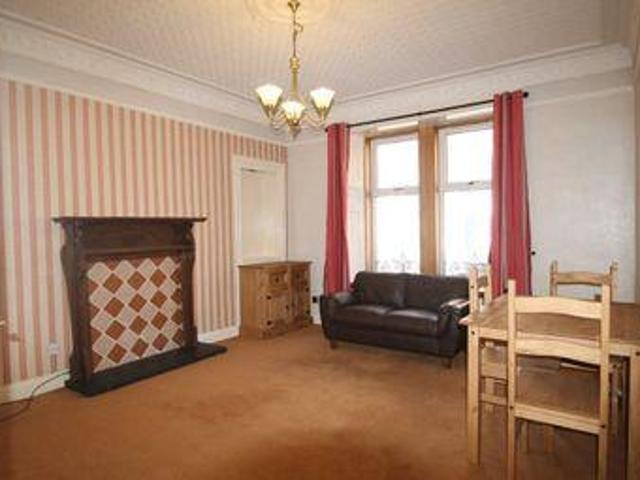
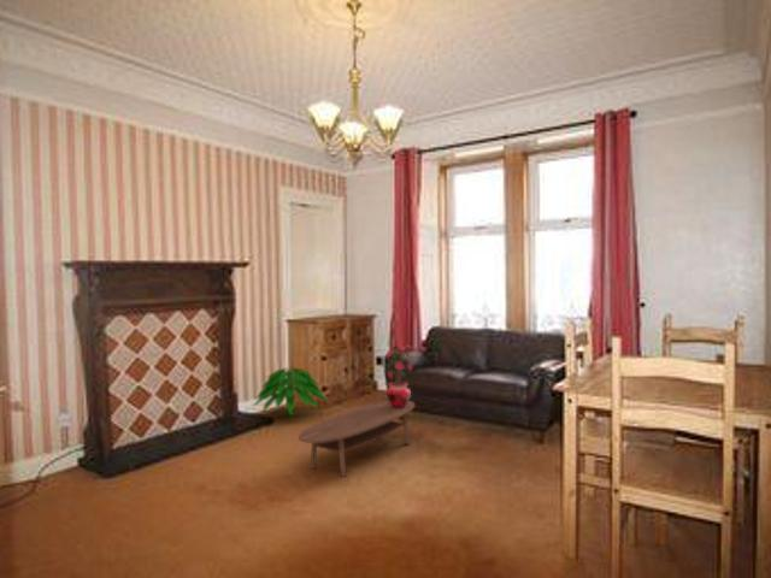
+ indoor plant (289, 389)
+ potted flower (396, 374)
+ coffee table (363, 436)
